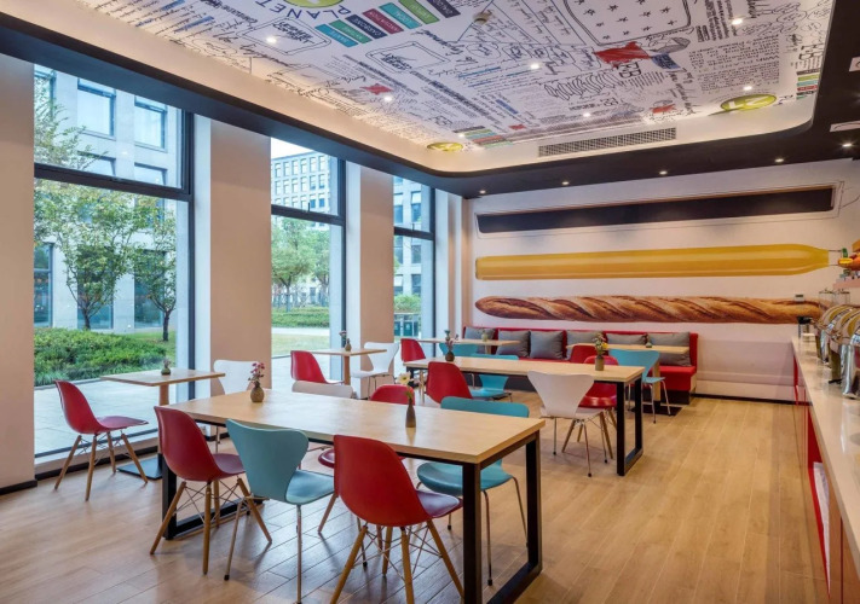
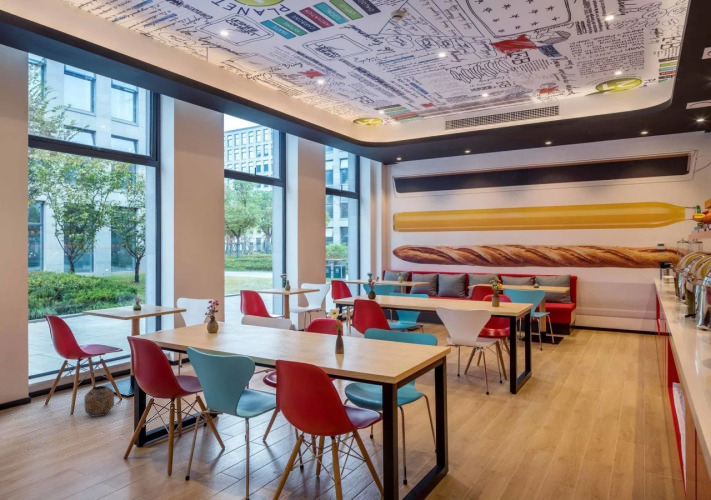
+ planter (99, 401)
